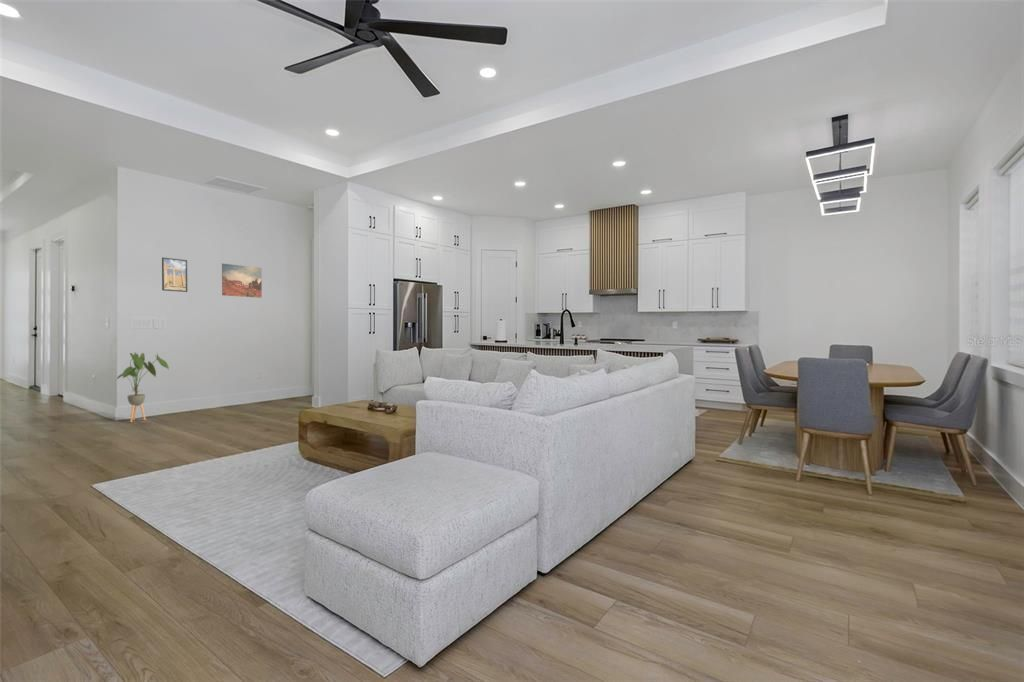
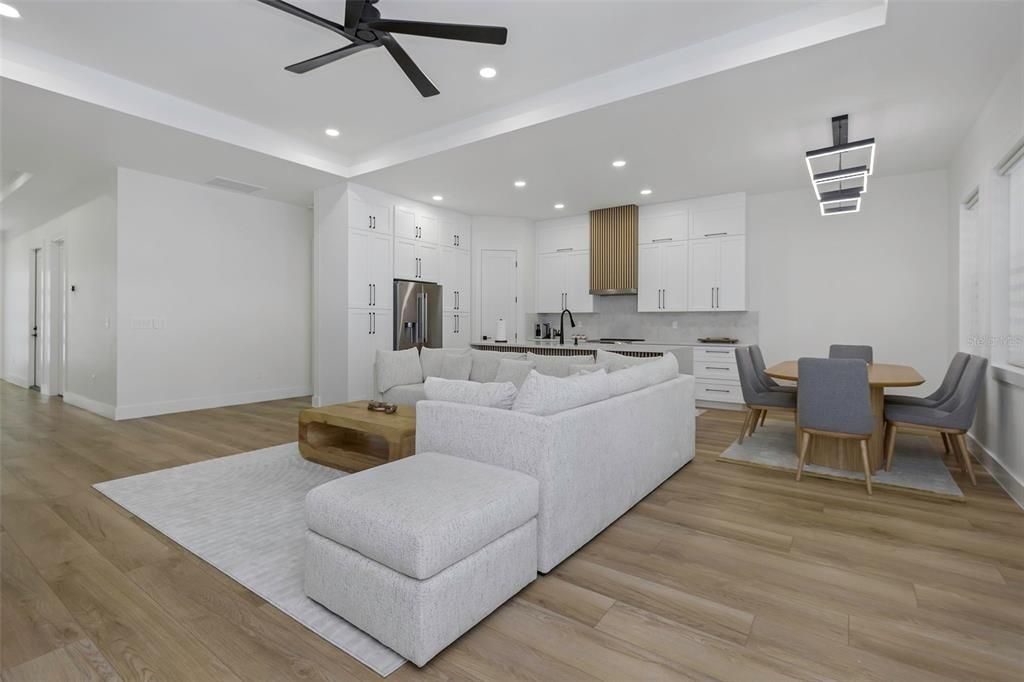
- wall art (242, 281)
- house plant (138, 384)
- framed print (174, 275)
